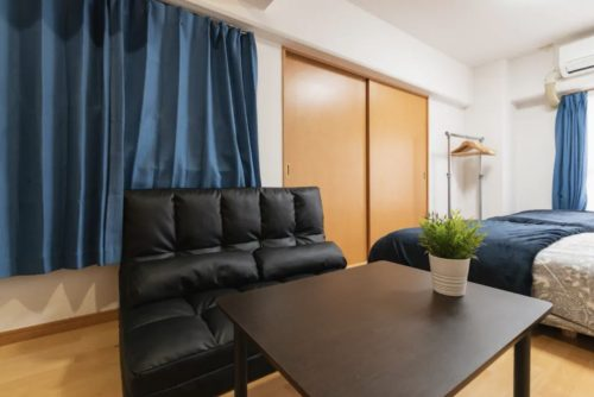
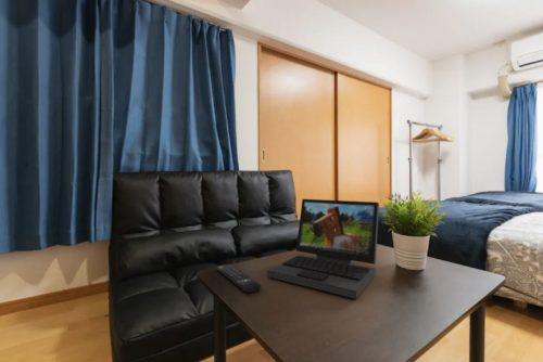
+ laptop (325, 237)
+ remote control (236, 276)
